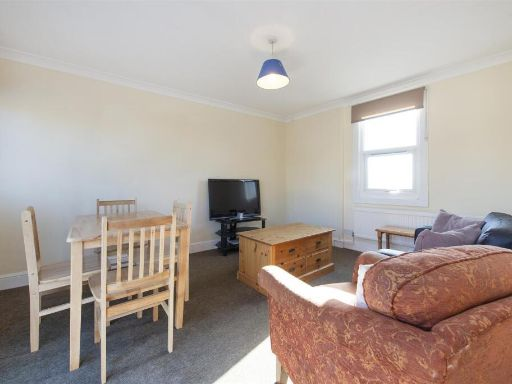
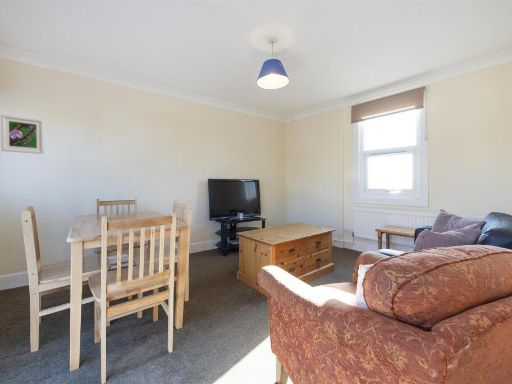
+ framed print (23, 135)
